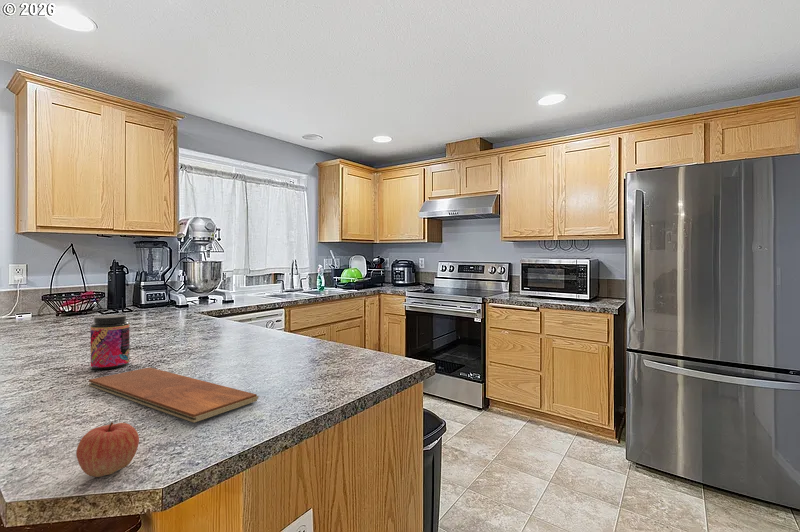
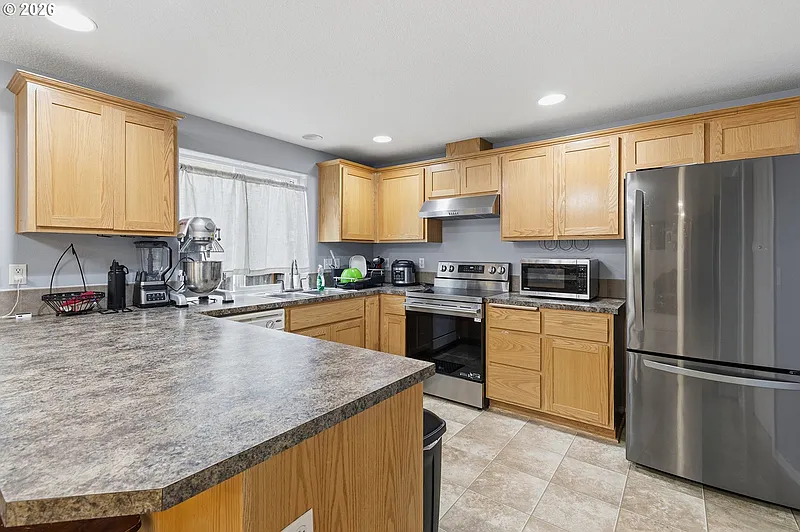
- apple (108, 446)
- chopping board (168, 389)
- jar (110, 341)
